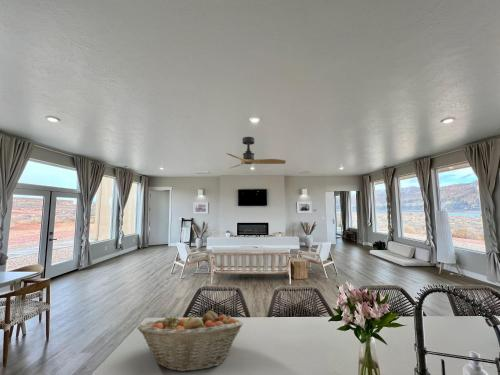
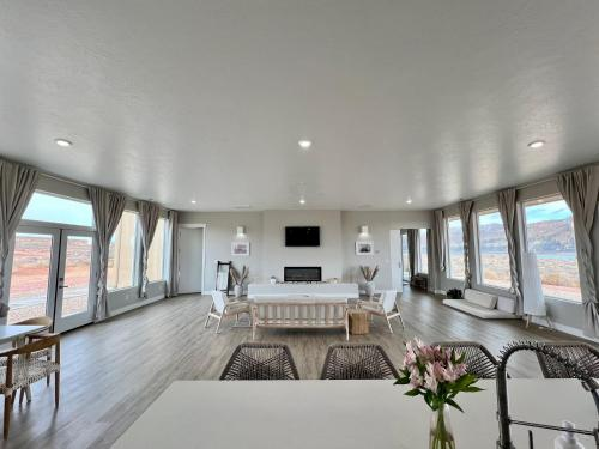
- fruit basket (191, 332)
- ceiling fan (253, 153)
